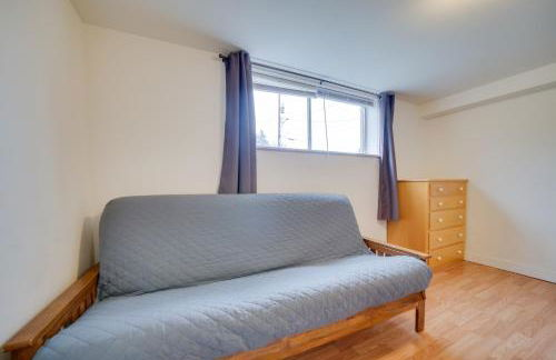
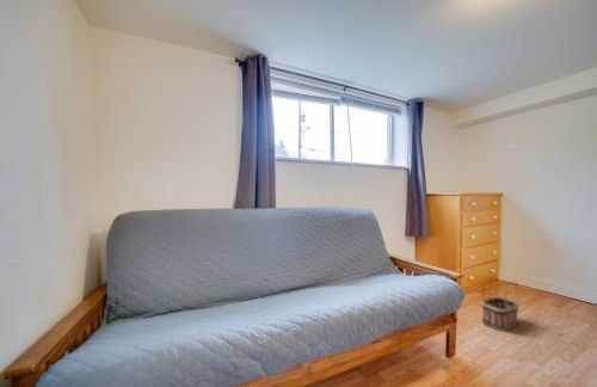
+ basket (499, 300)
